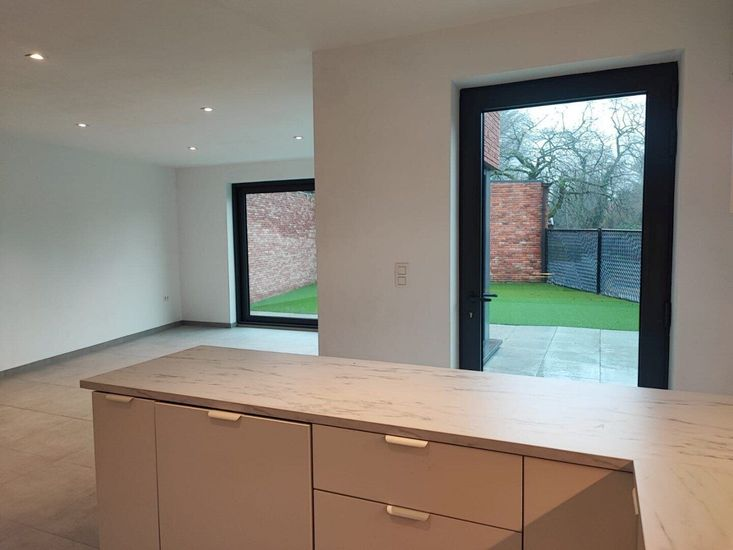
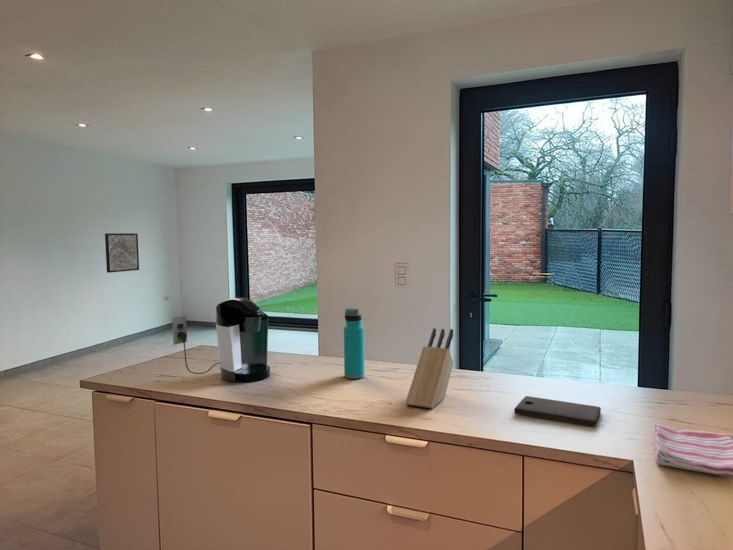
+ water bottle (354, 342)
+ dish towel (697, 446)
+ knife block (432, 364)
+ coffee maker (230, 339)
+ cutting board (557, 410)
+ wall art (122, 252)
